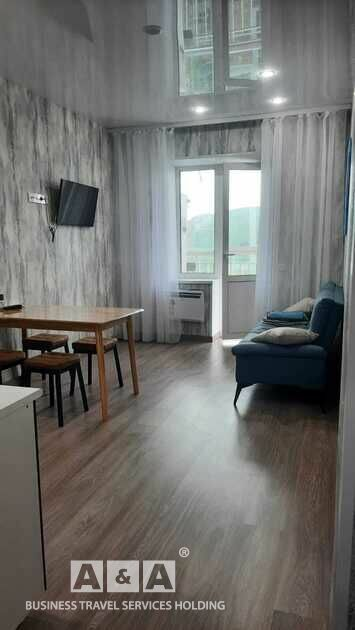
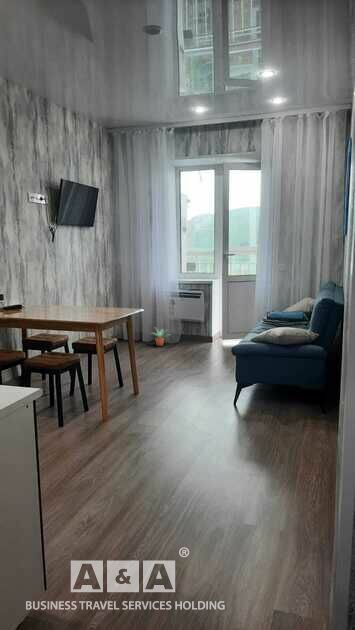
+ potted plant (159, 336)
